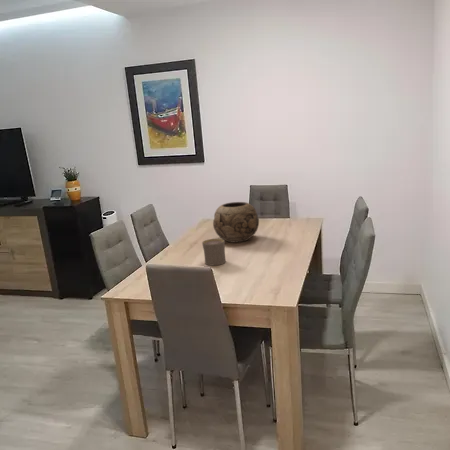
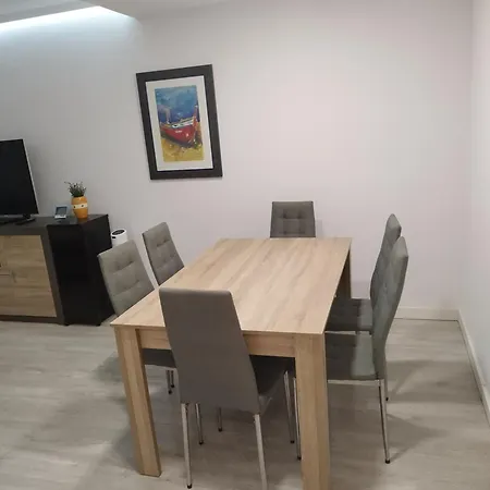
- decorative bowl (236, 221)
- cup (214, 251)
